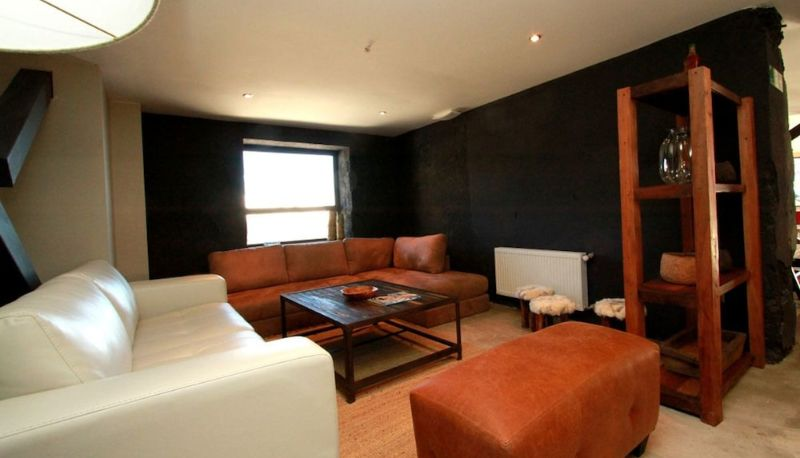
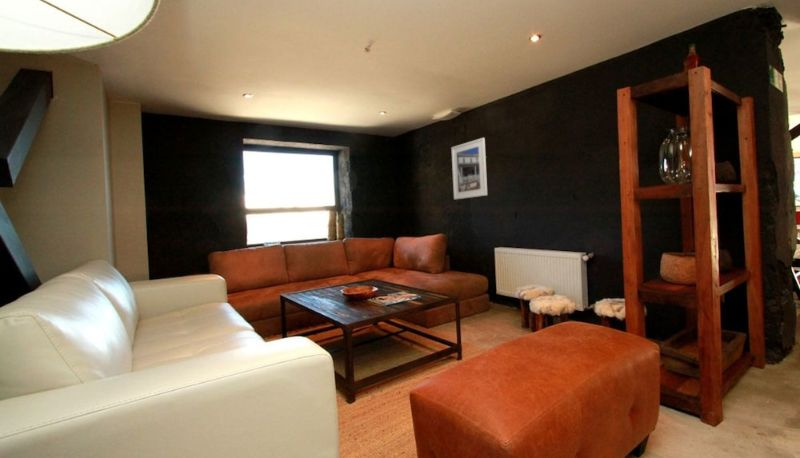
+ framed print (468, 170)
